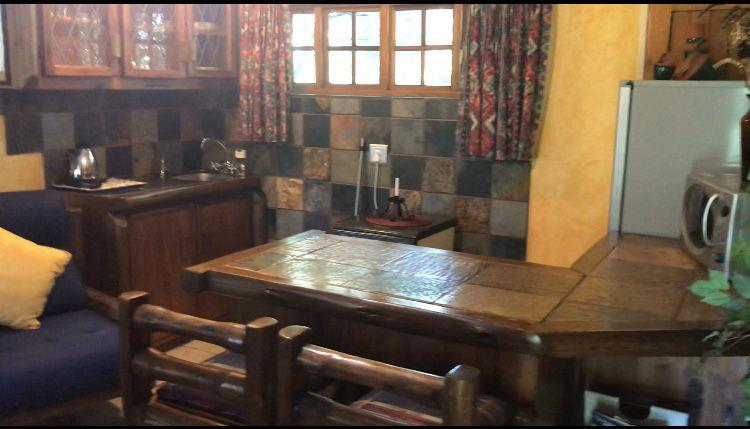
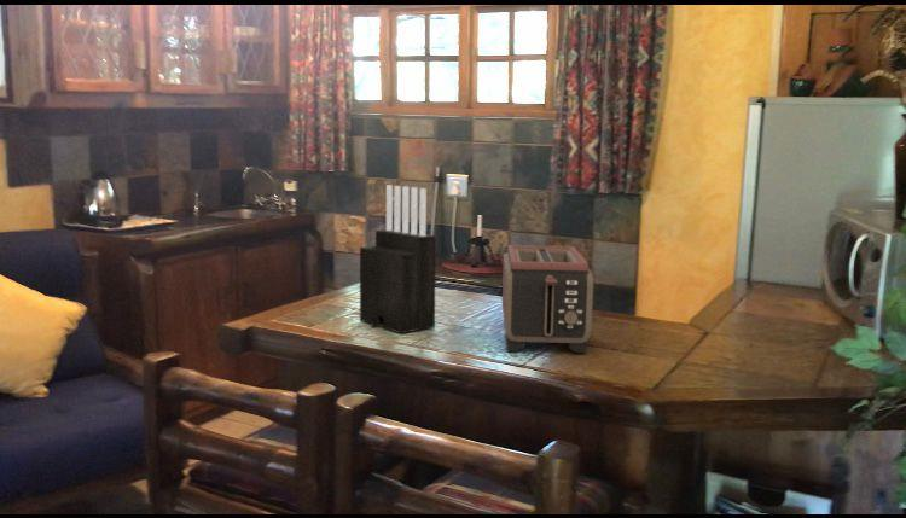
+ knife block (393, 256)
+ toaster (544, 297)
